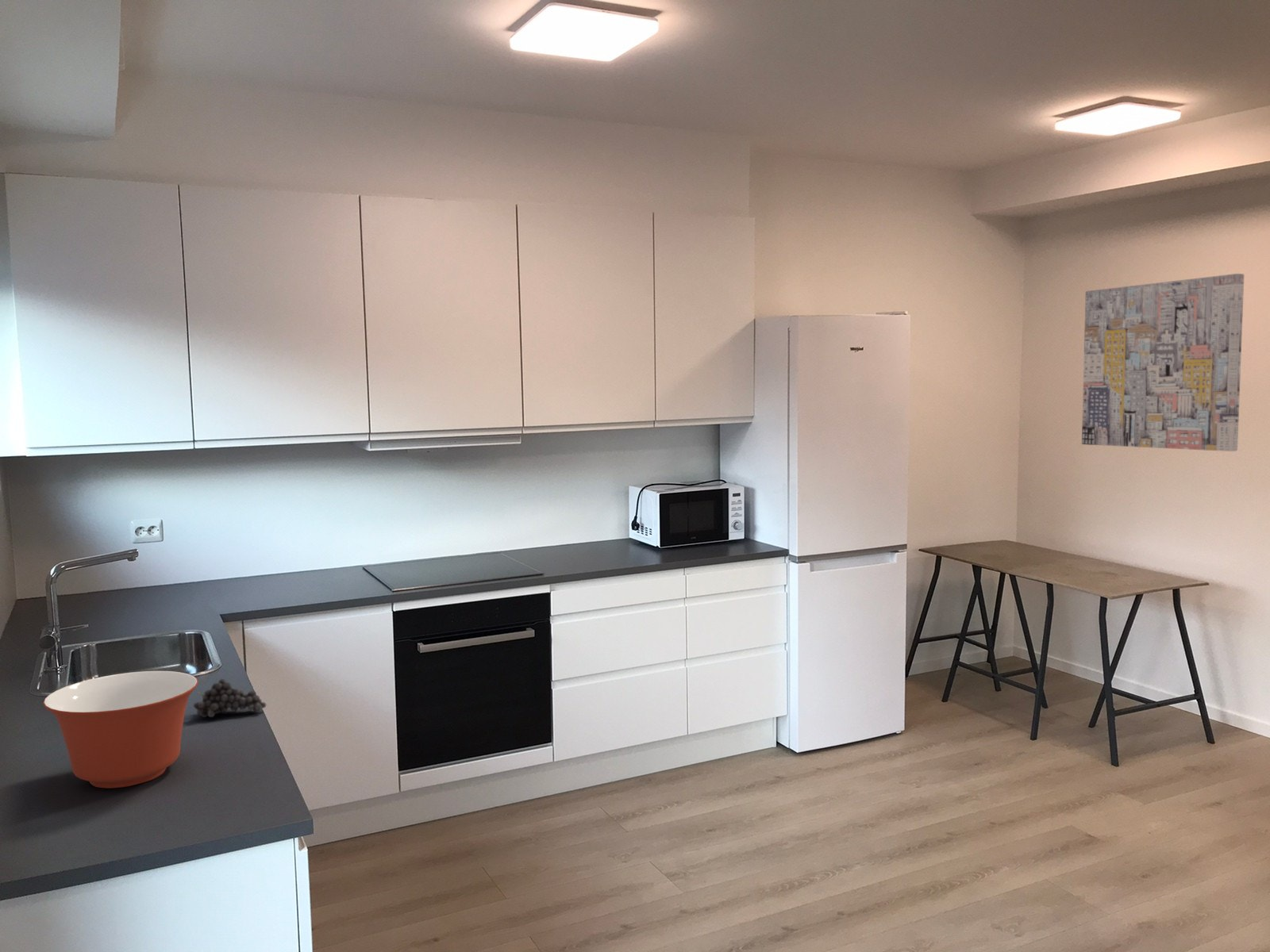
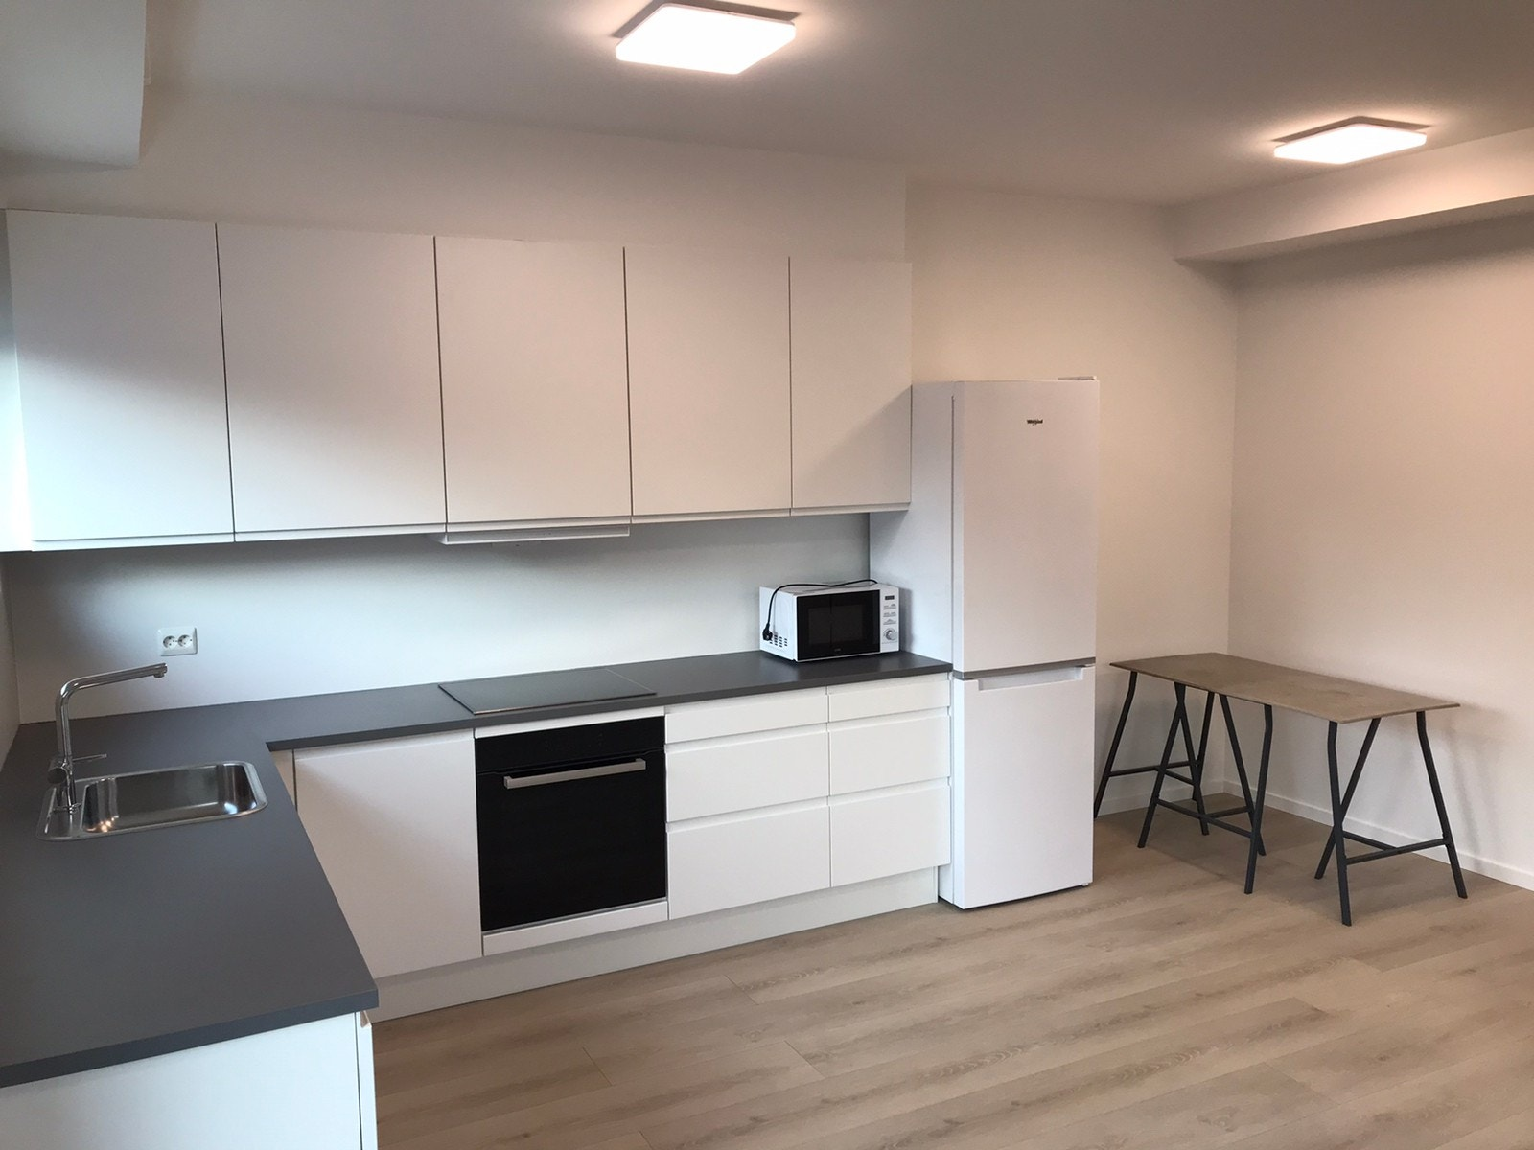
- fruit (229, 695)
- mixing bowl (125, 732)
- wall art (1156, 366)
